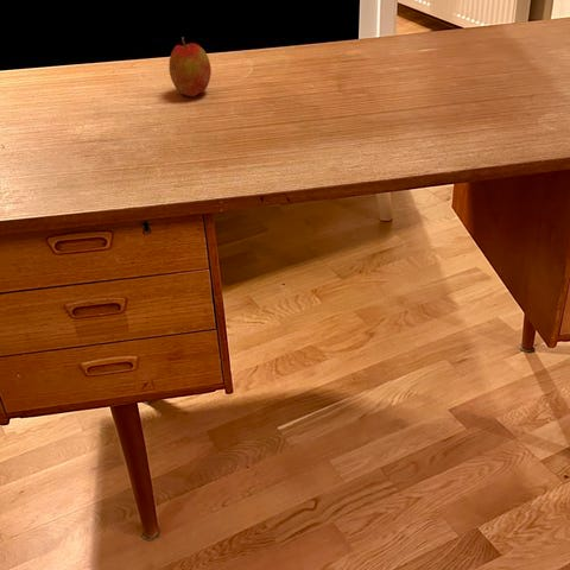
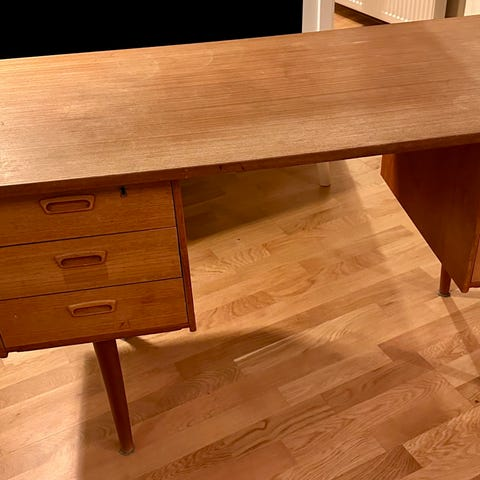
- apple (189, 64)
